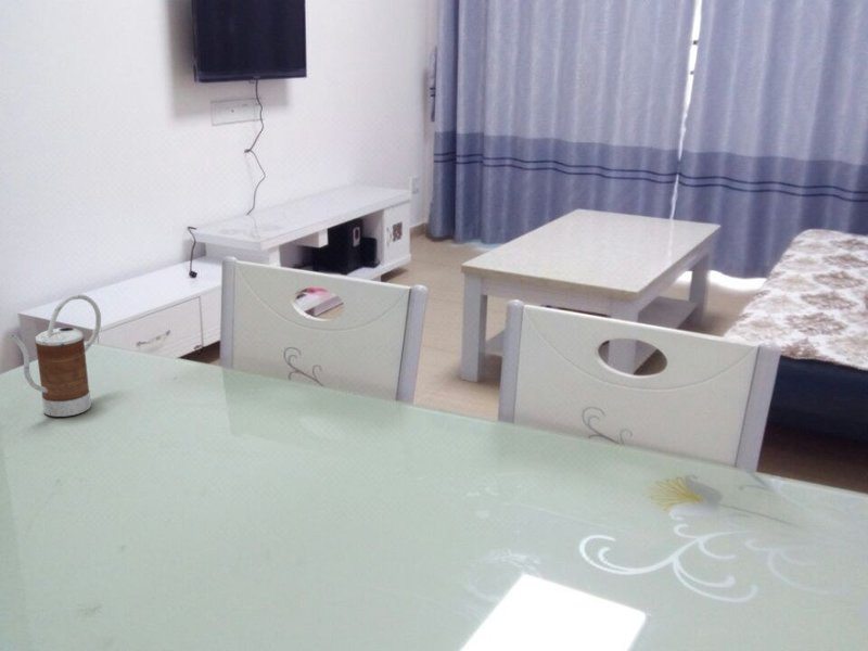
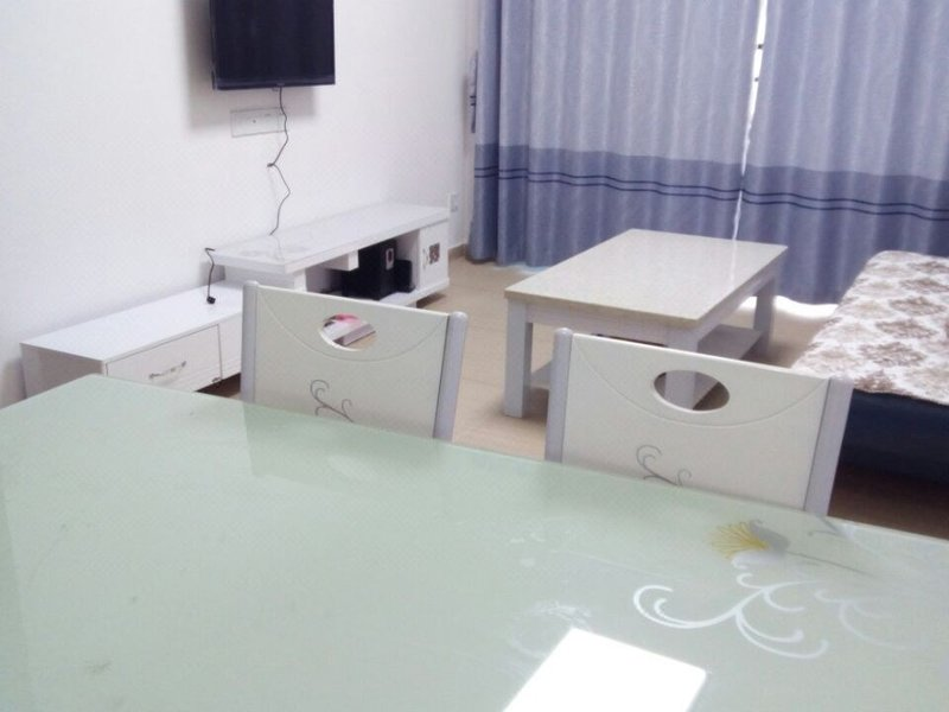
- kettle (60, 355)
